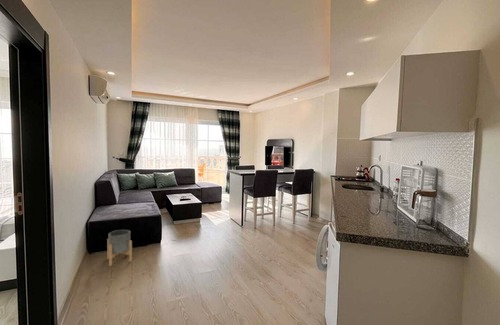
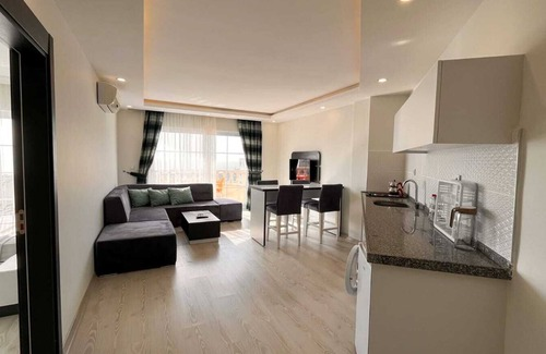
- planter (119, 246)
